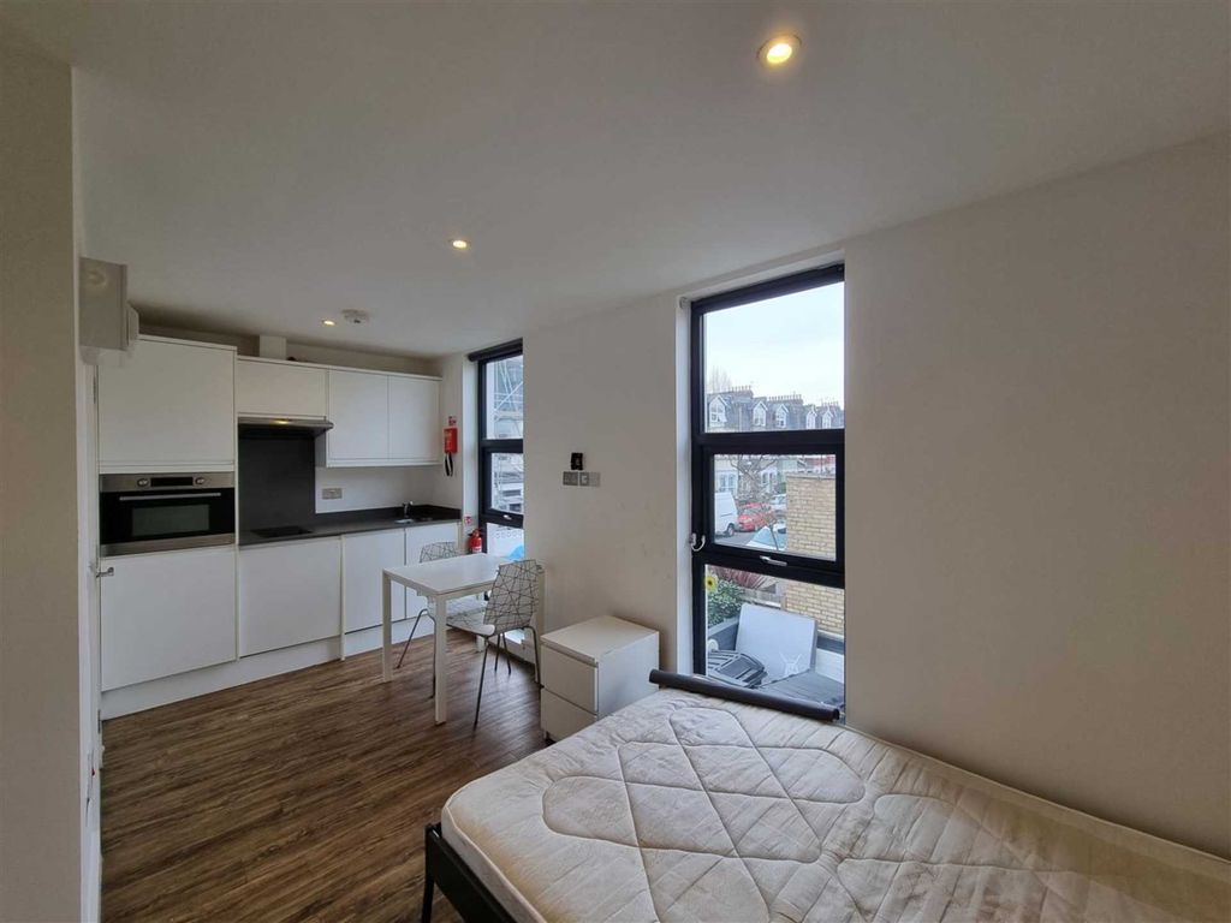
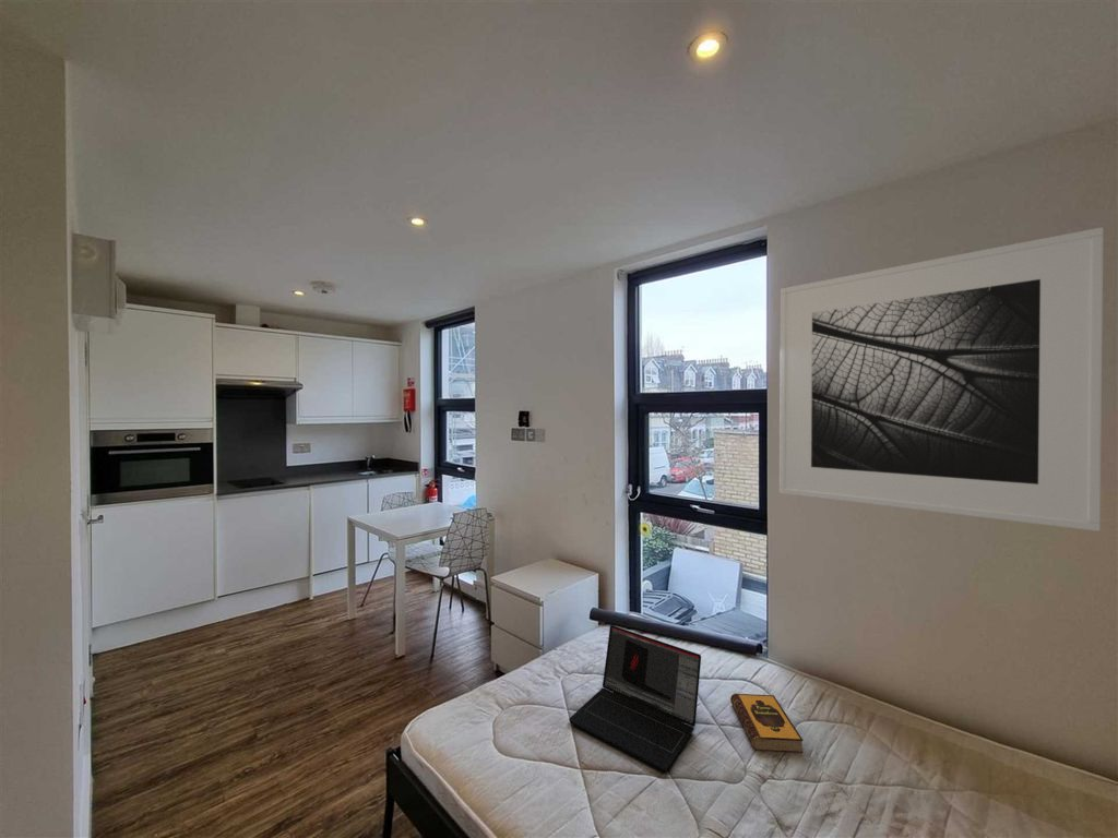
+ hardback book (763, 720)
+ laptop (634, 689)
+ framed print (909, 386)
